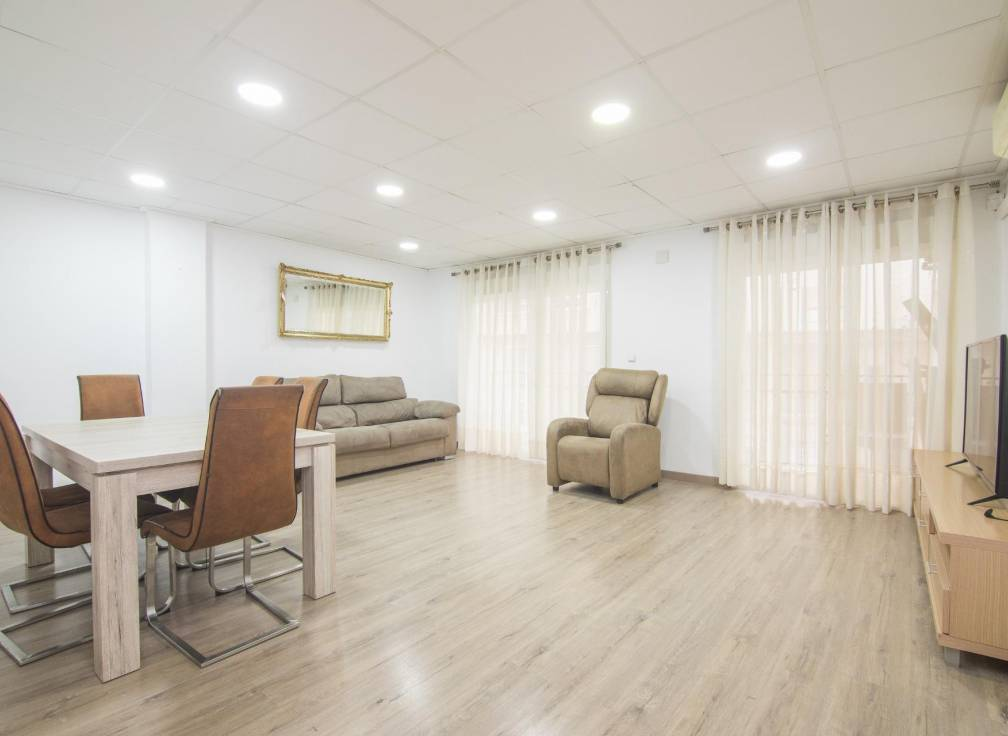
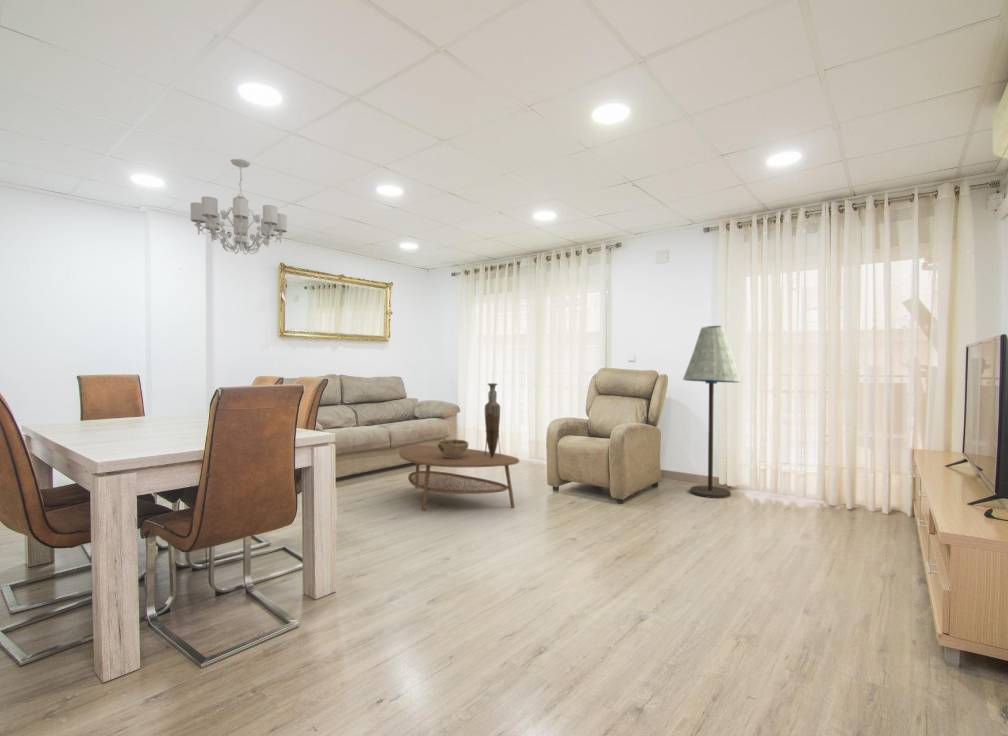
+ coffee table (448, 478)
+ vase (491, 419)
+ floor lamp (711, 409)
+ chandelier (240, 207)
+ decorative bowl (453, 449)
